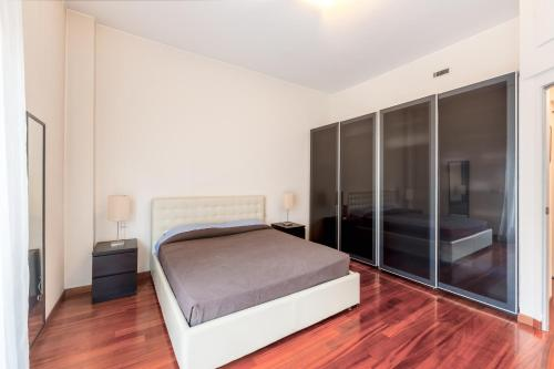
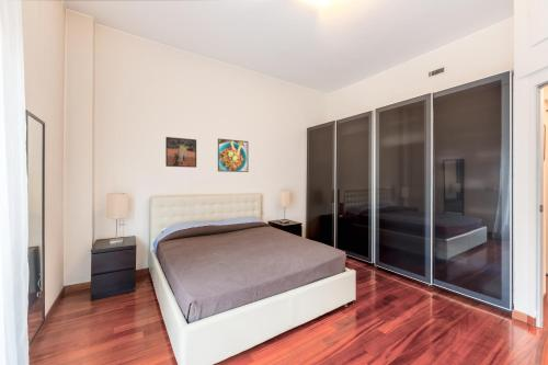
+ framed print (233, 156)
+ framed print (181, 152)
